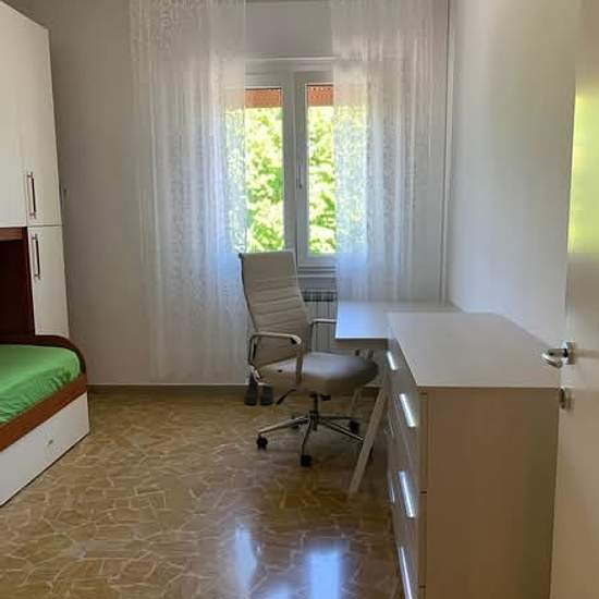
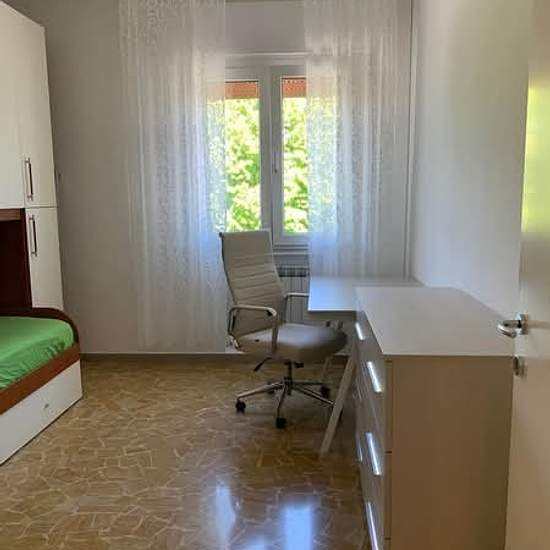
- boots (257, 388)
